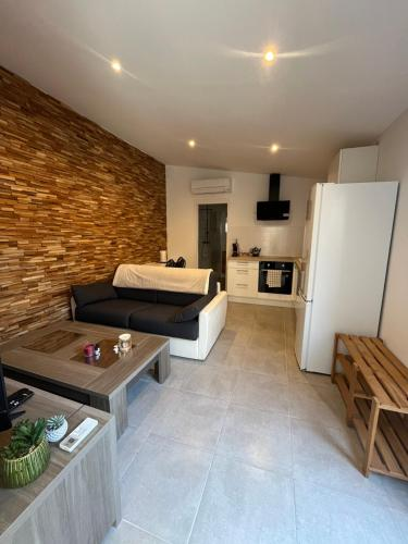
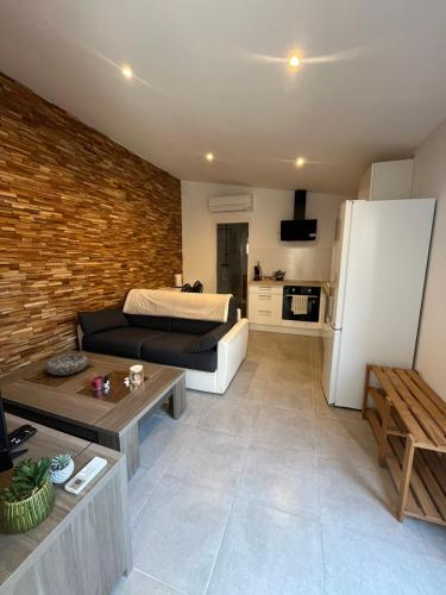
+ decorative bowl (68, 363)
